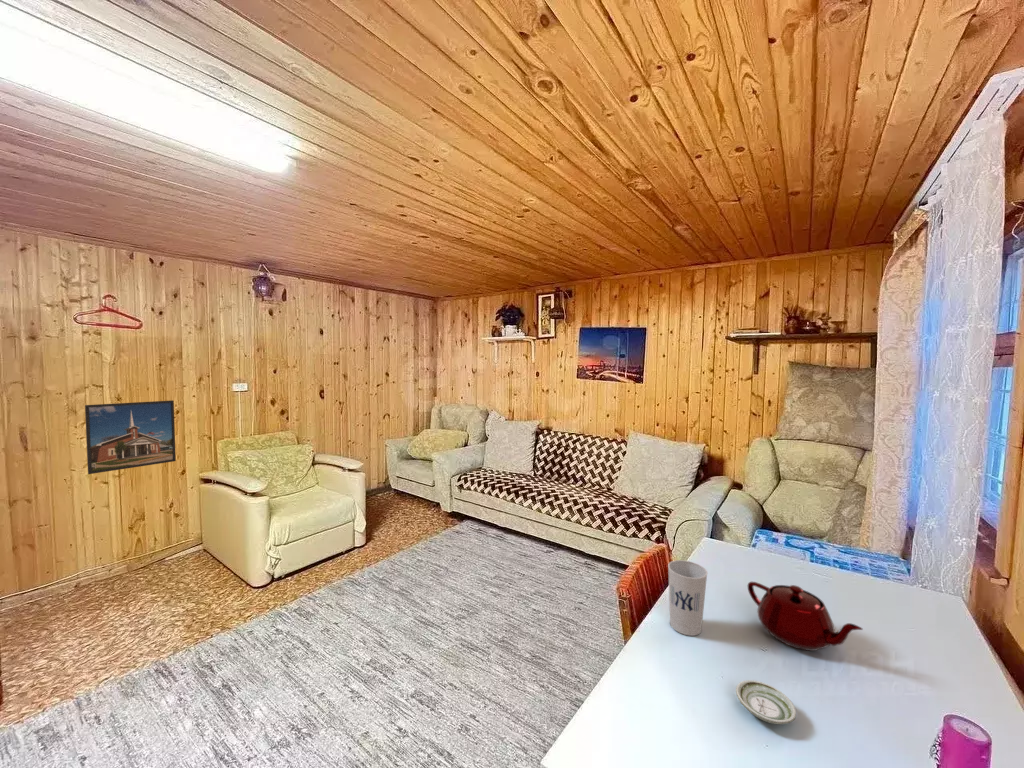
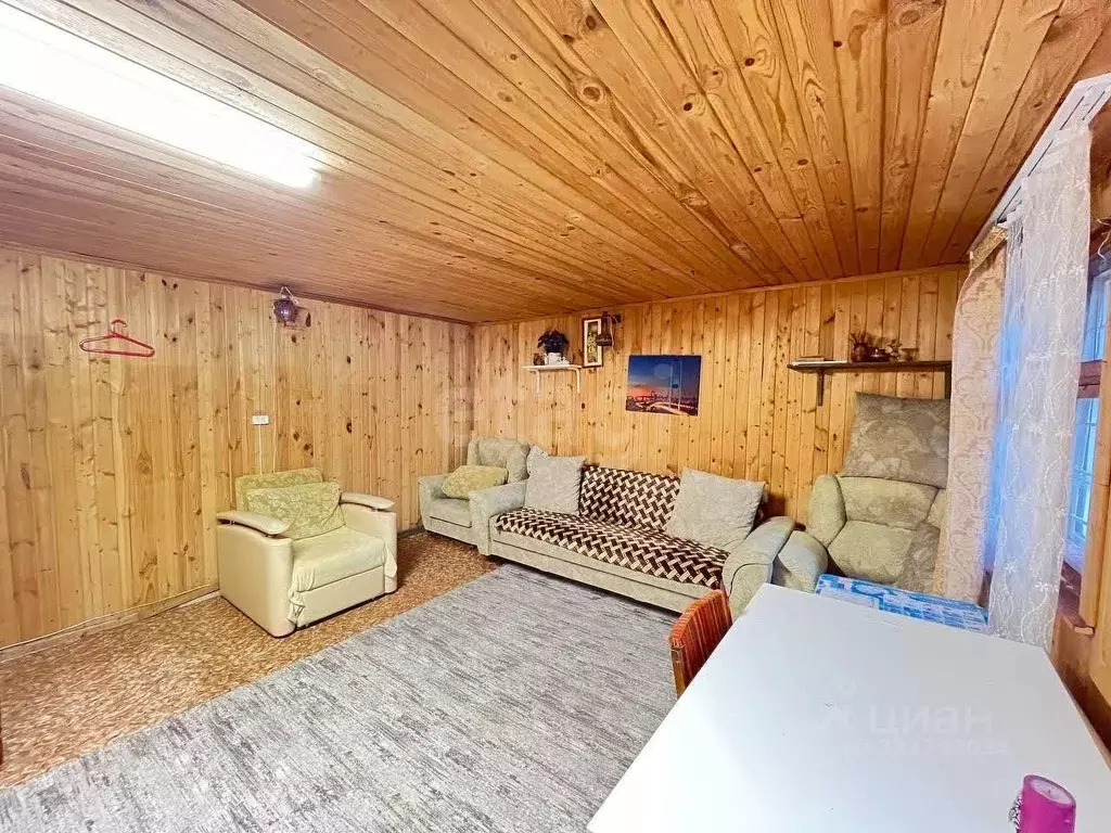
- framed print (133, 435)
- saucer (764, 705)
- teapot (798, 613)
- cup (686, 597)
